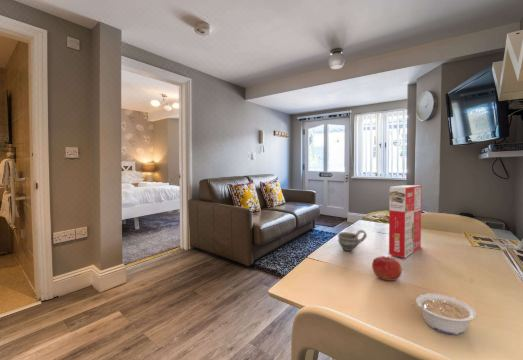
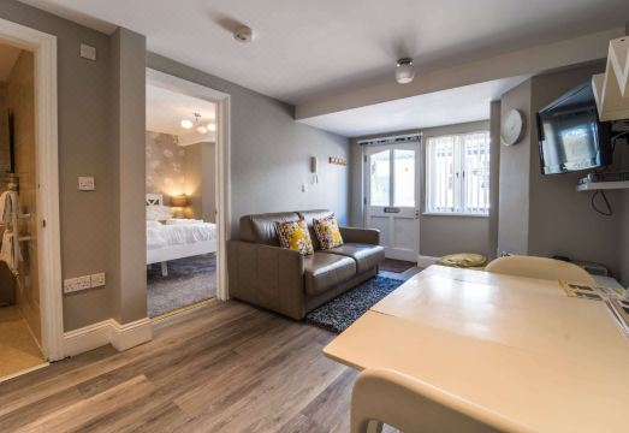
- cereal box (405, 218)
- cup (350, 240)
- fruit (386, 267)
- legume (443, 313)
